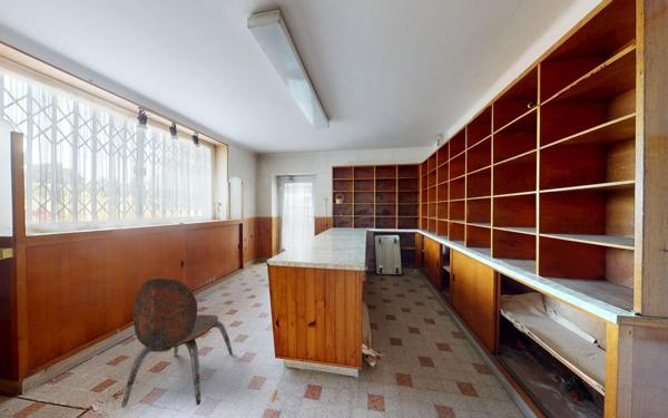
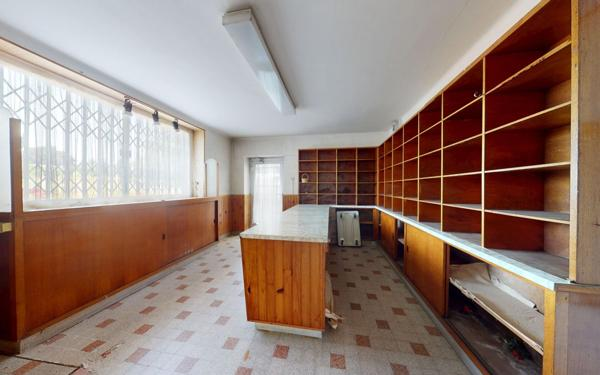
- chair (183, 322)
